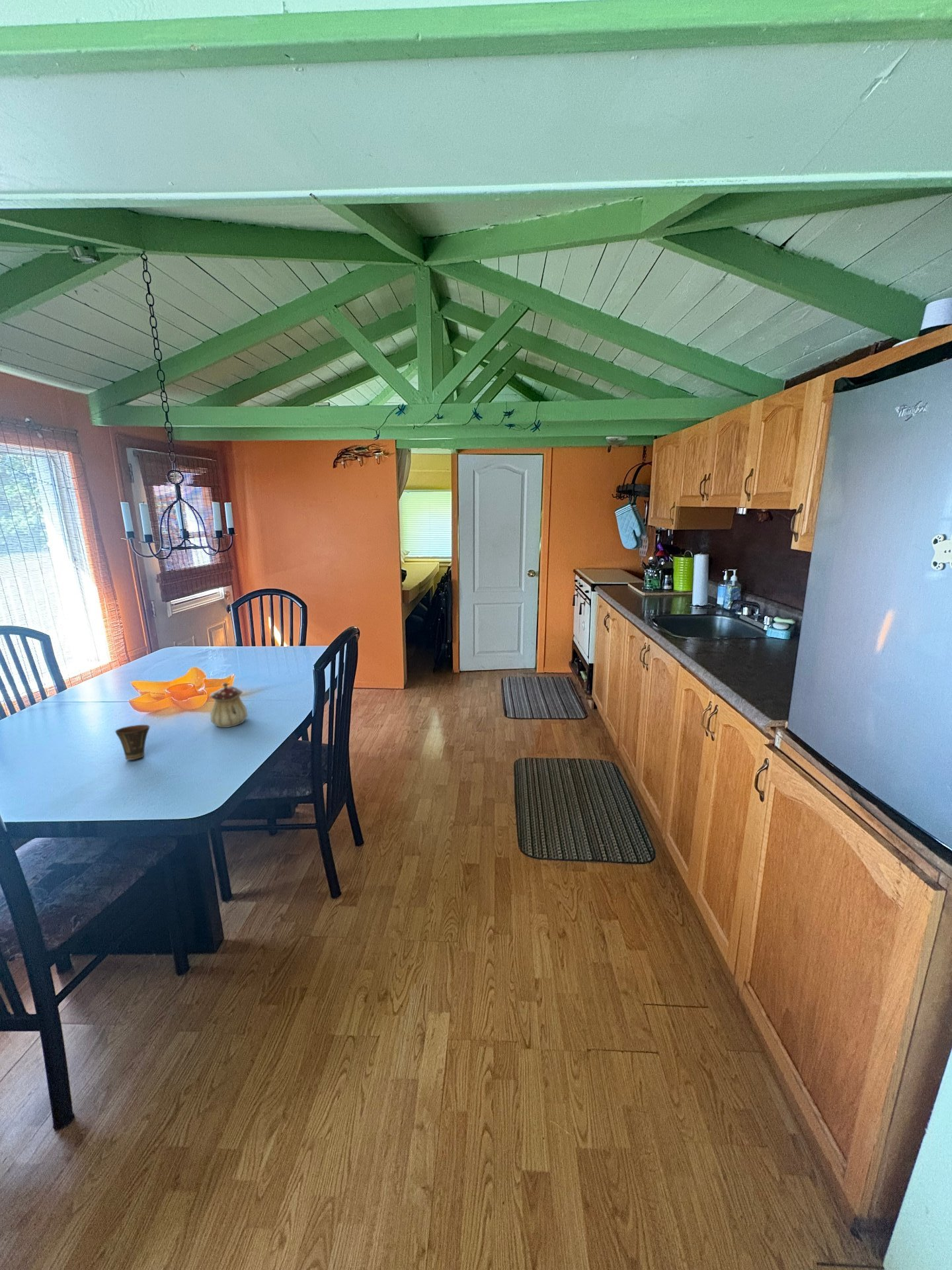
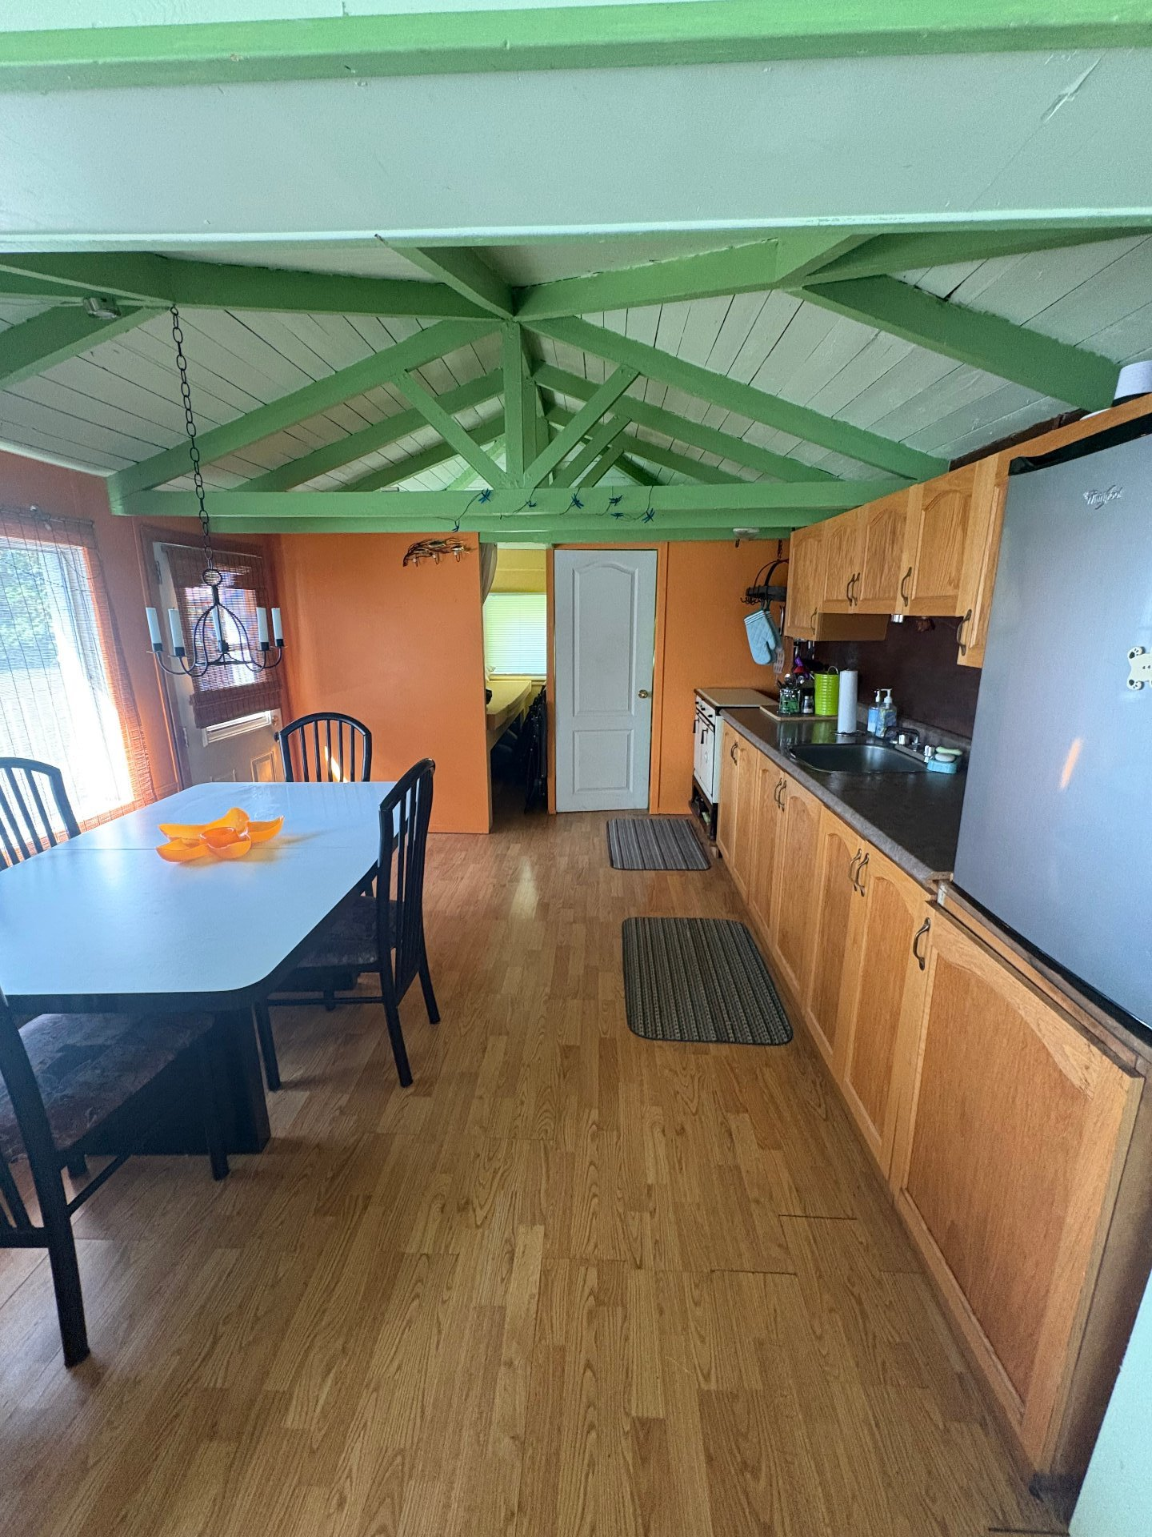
- teapot (228, 703)
- cup (135, 741)
